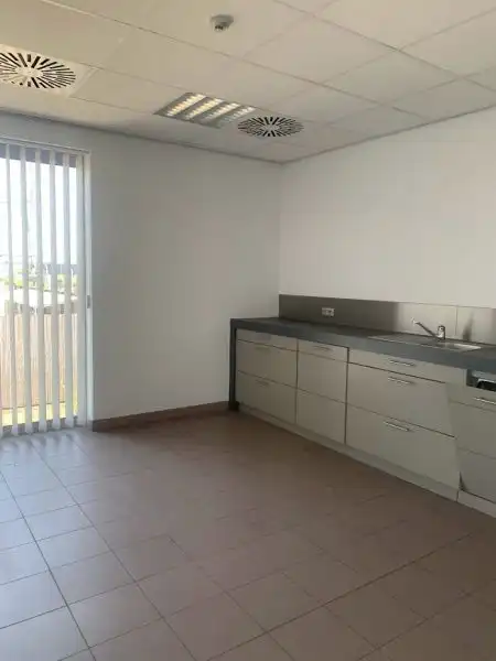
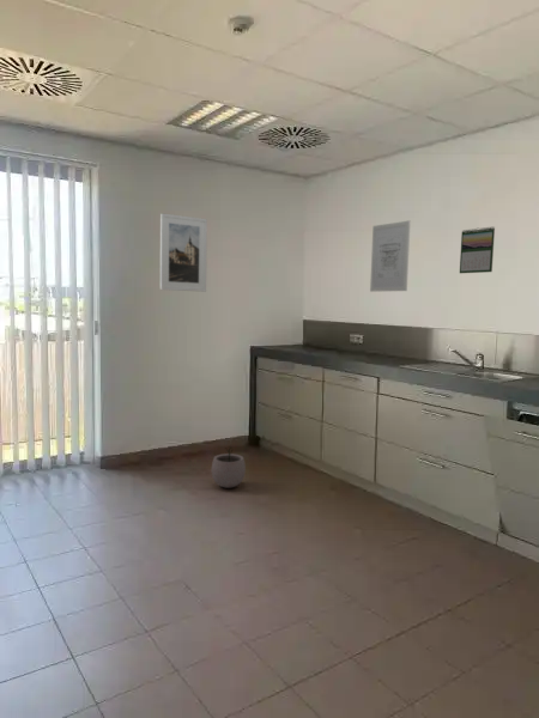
+ calendar (476, 250)
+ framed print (183, 254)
+ wall art (389, 257)
+ plant pot (228, 466)
